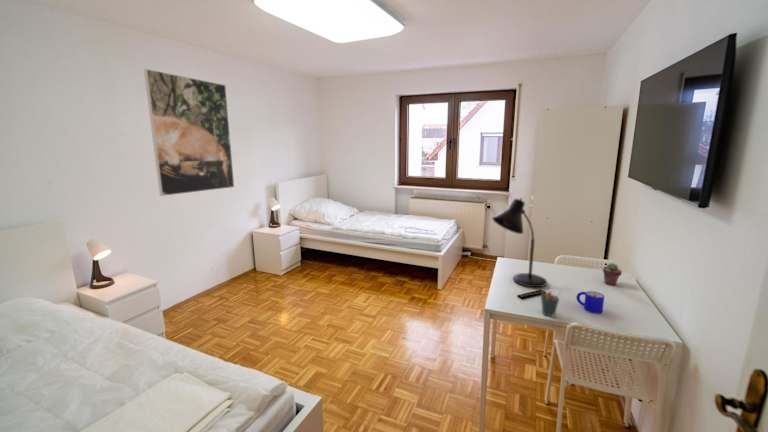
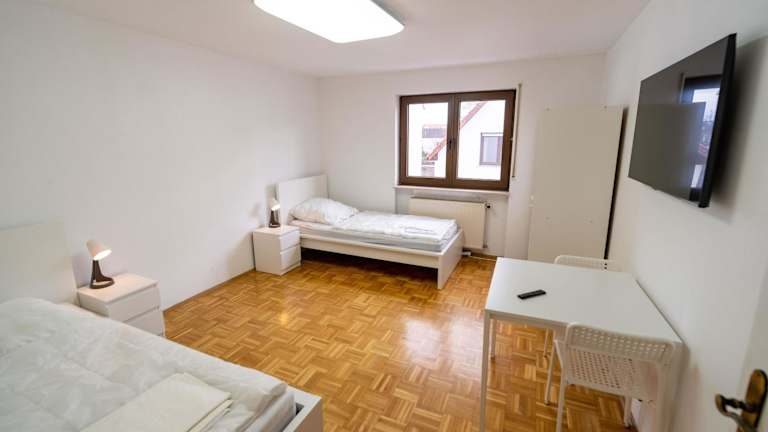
- mug (589, 300)
- desk lamp (520, 233)
- pen holder (549, 301)
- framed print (195, 136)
- potted succulent (611, 273)
